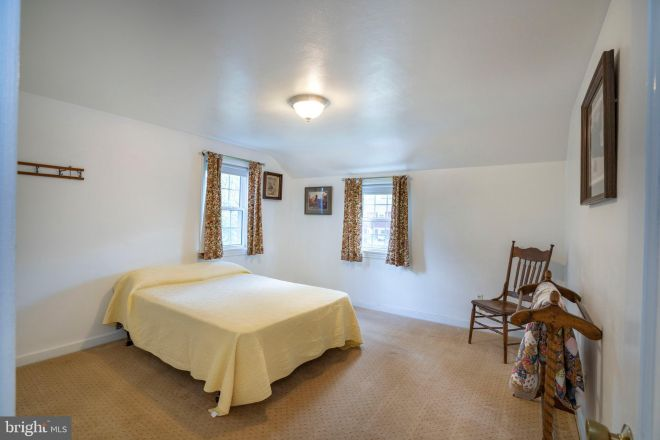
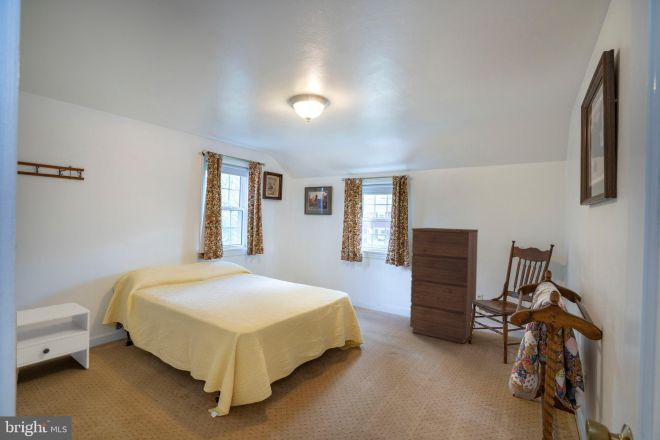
+ dresser (444, 280)
+ nightstand (39, 344)
